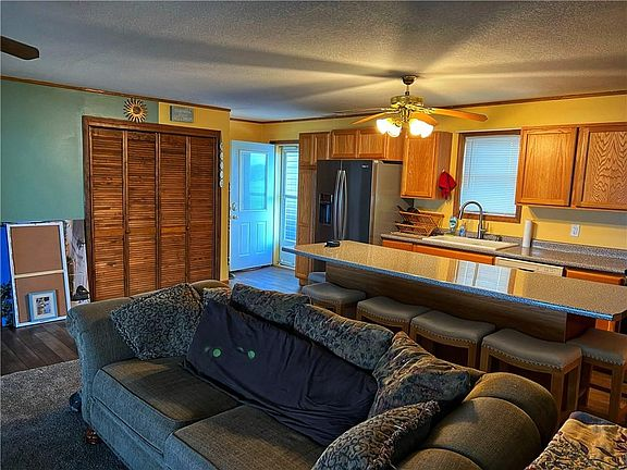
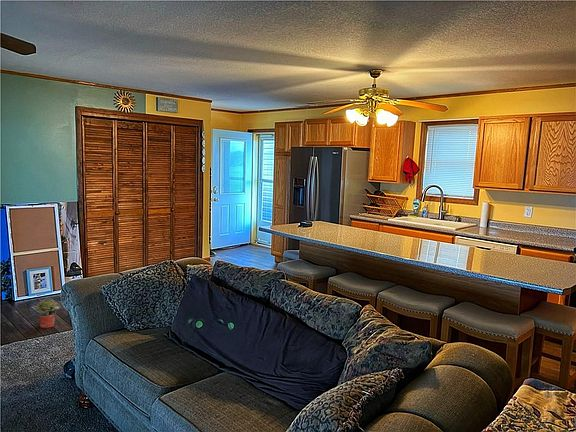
+ potted plant (48, 312)
